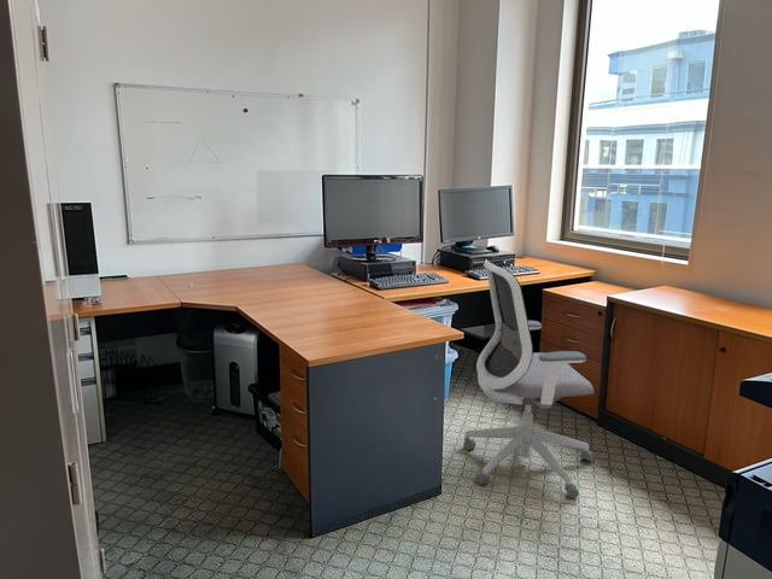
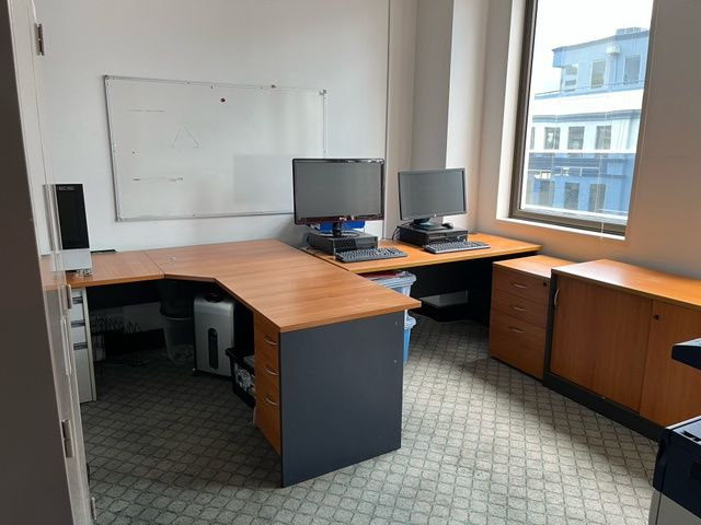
- office chair (530, 364)
